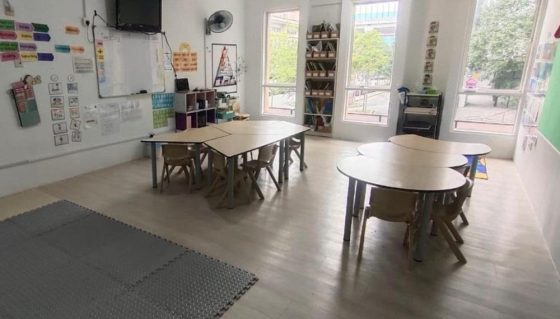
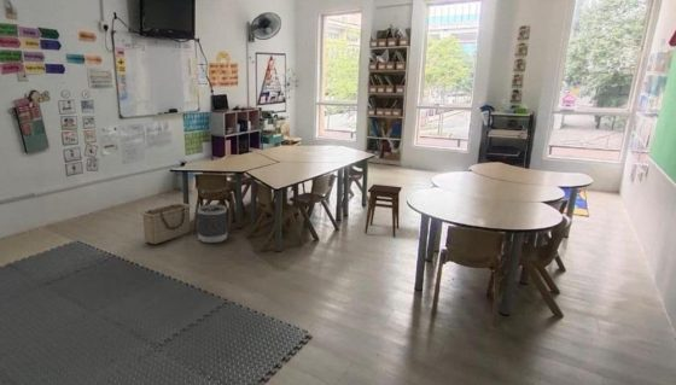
+ wastebasket (212, 223)
+ basket (167, 222)
+ stool (383, 206)
